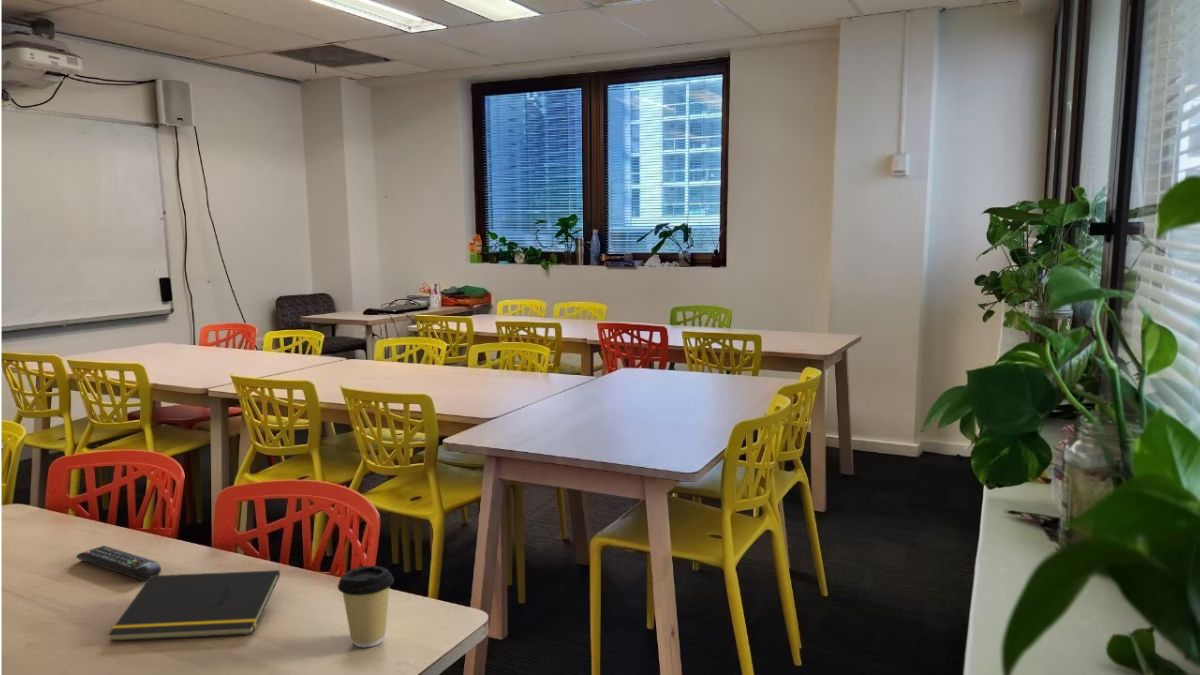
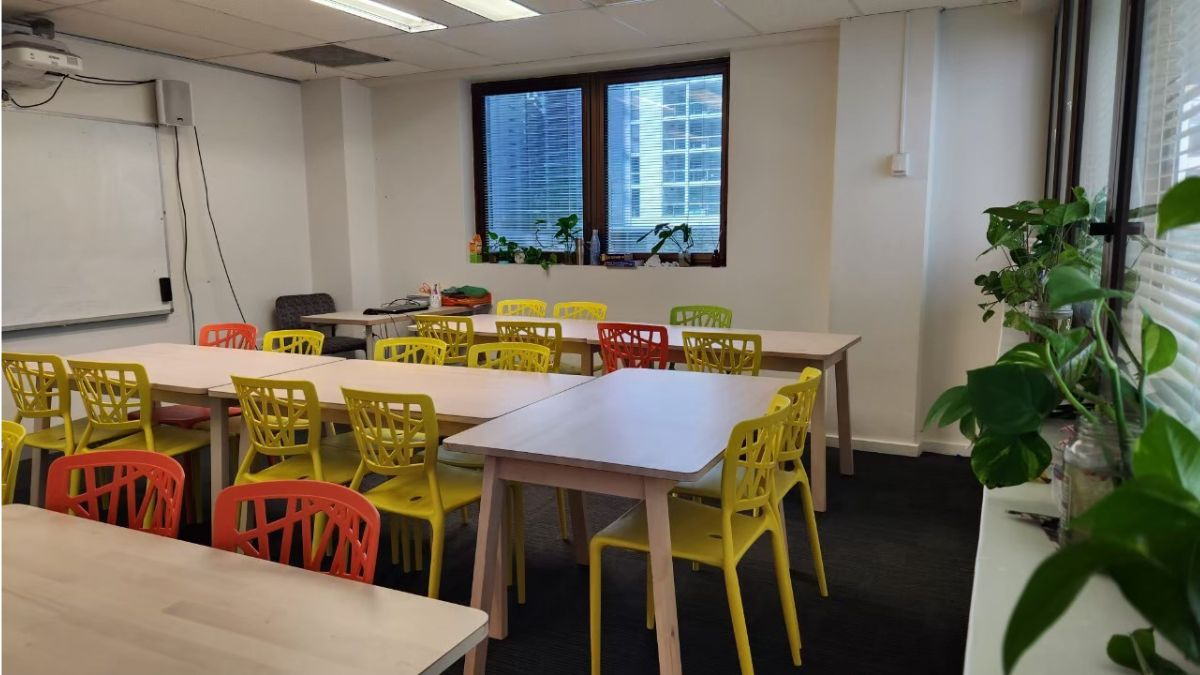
- remote control (118, 562)
- coffee cup (367, 606)
- notepad (199, 603)
